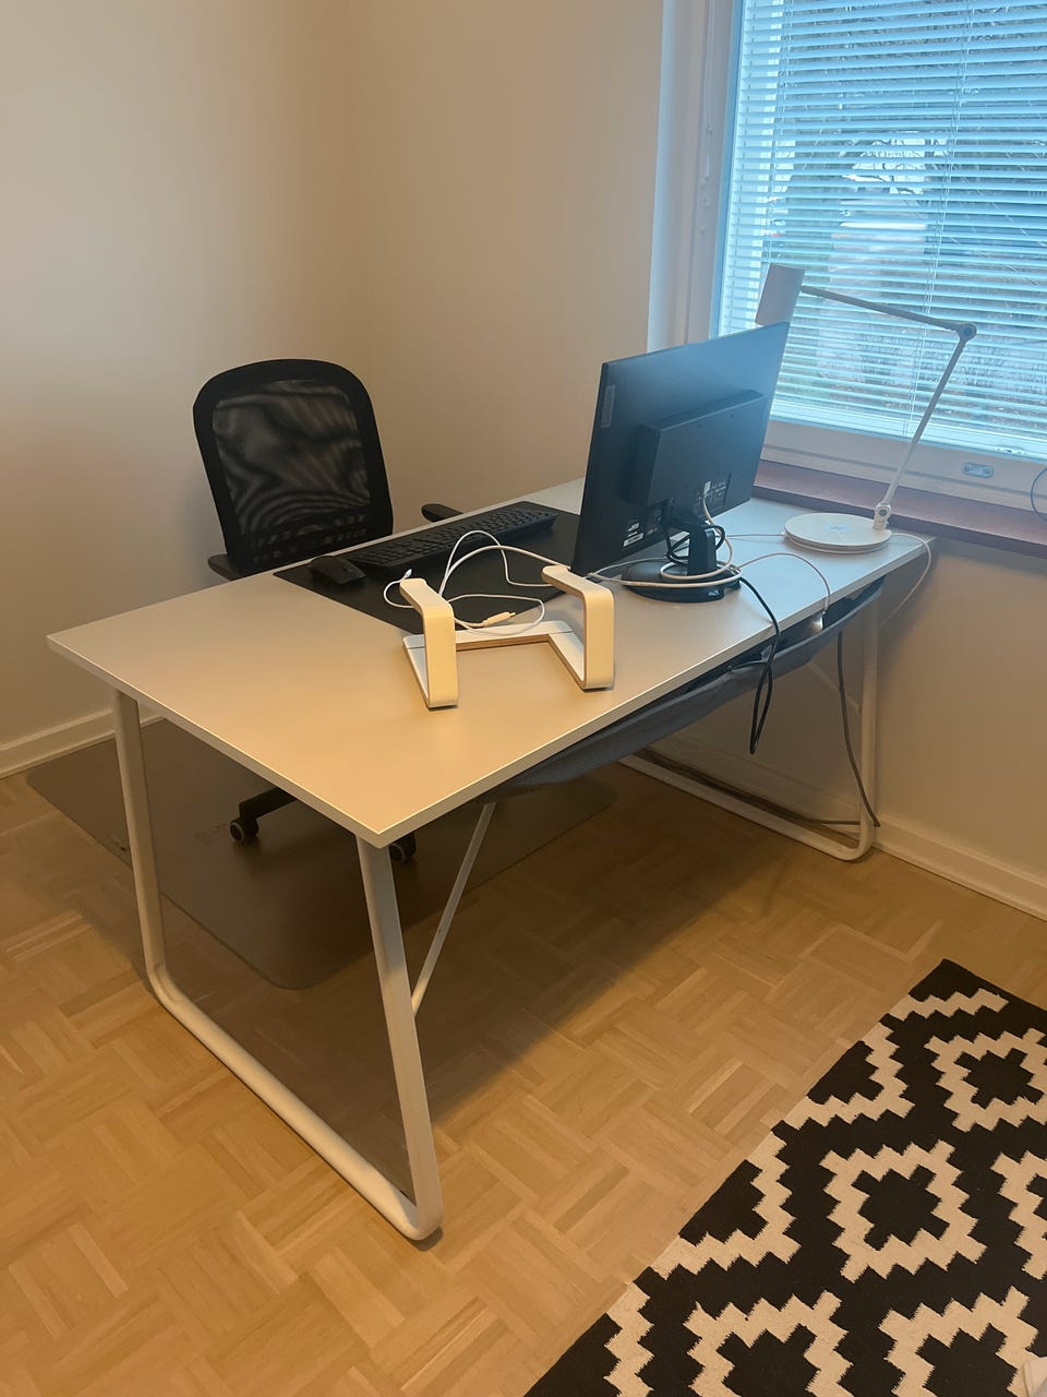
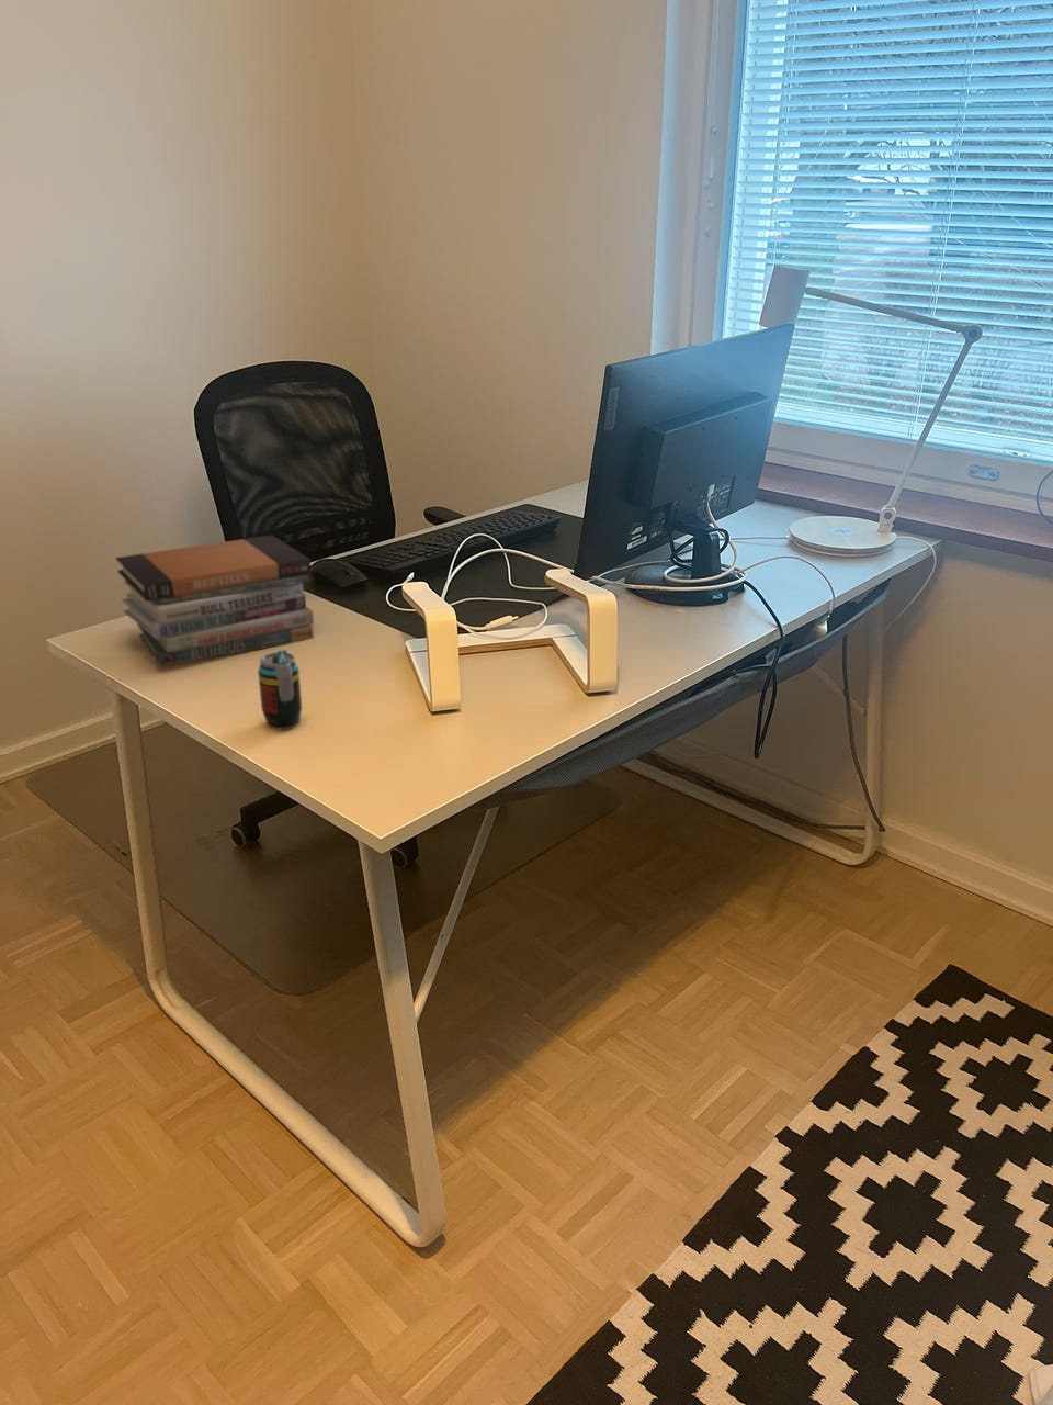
+ beverage can (280, 685)
+ book stack (217, 599)
